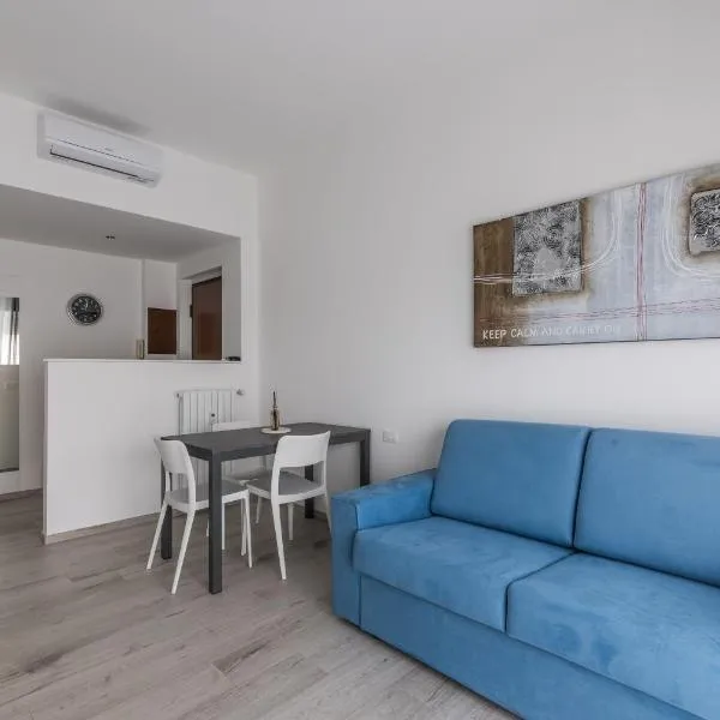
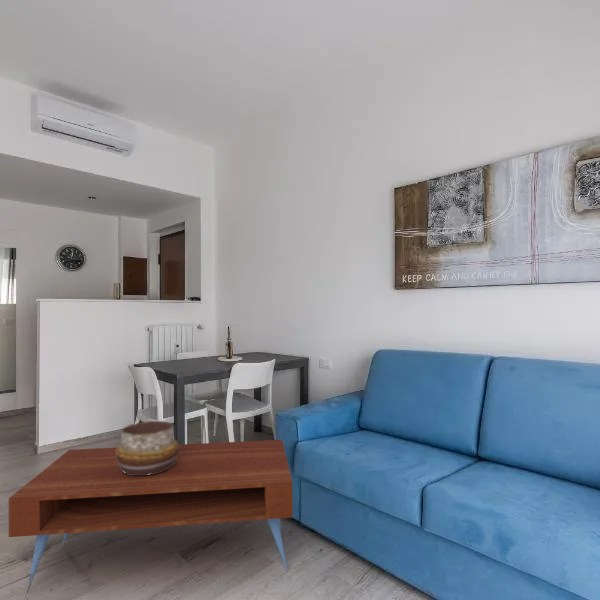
+ coffee table (169, 511)
+ decorative bowl (148, 446)
